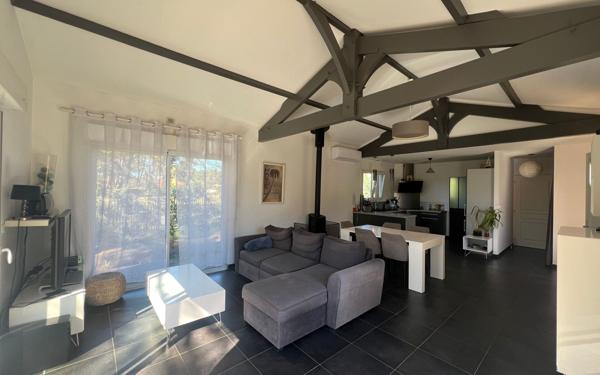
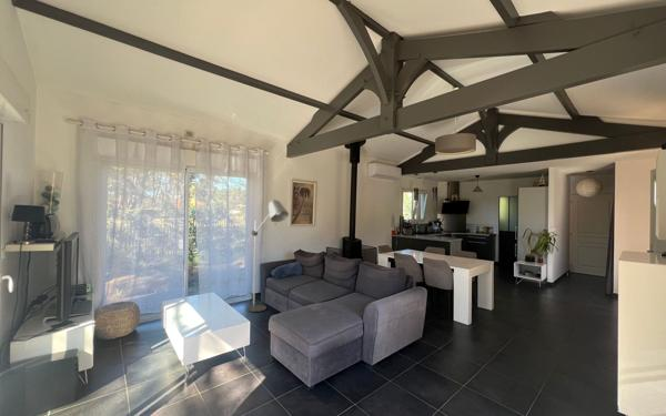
+ floor lamp (254, 256)
